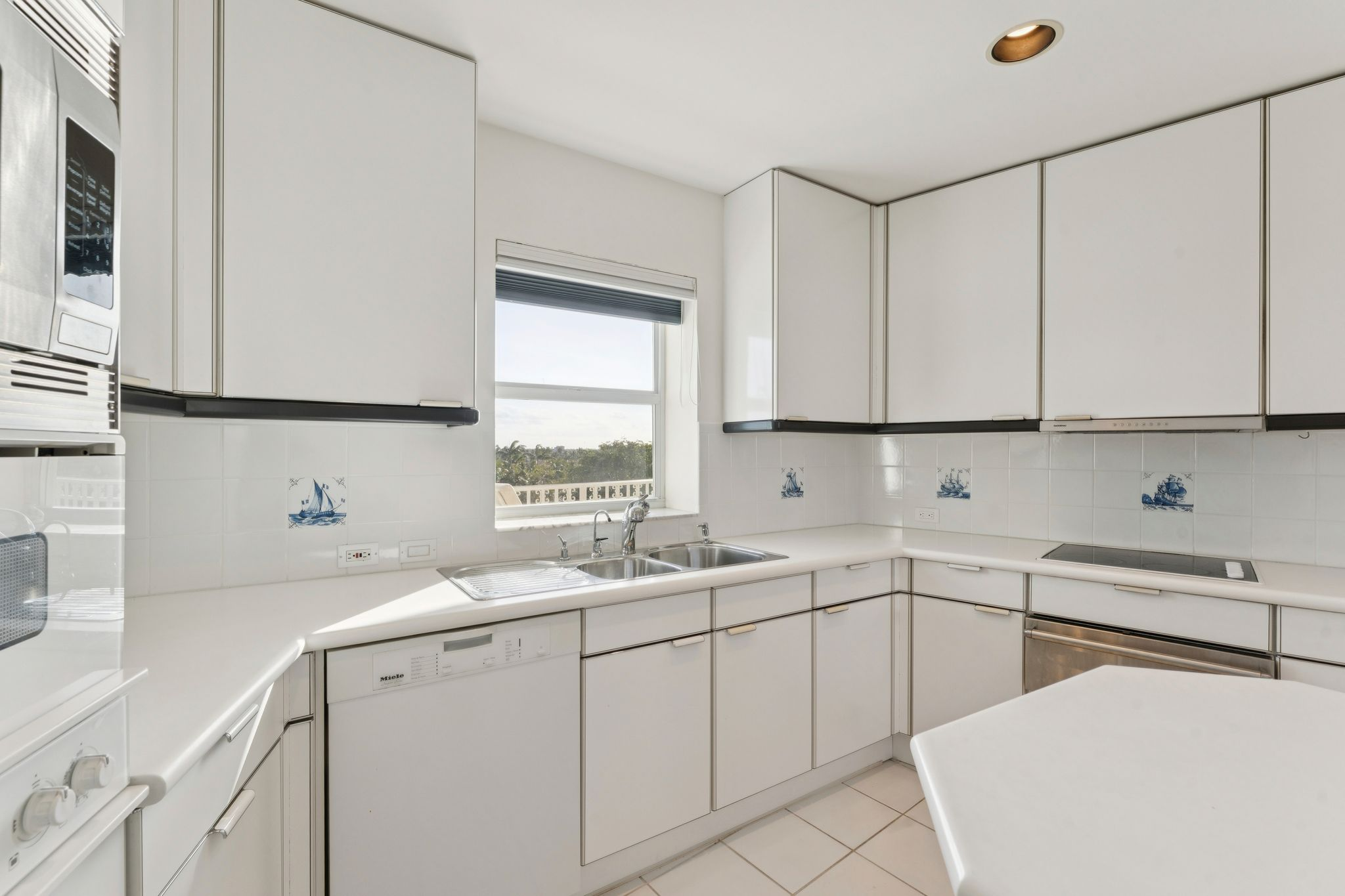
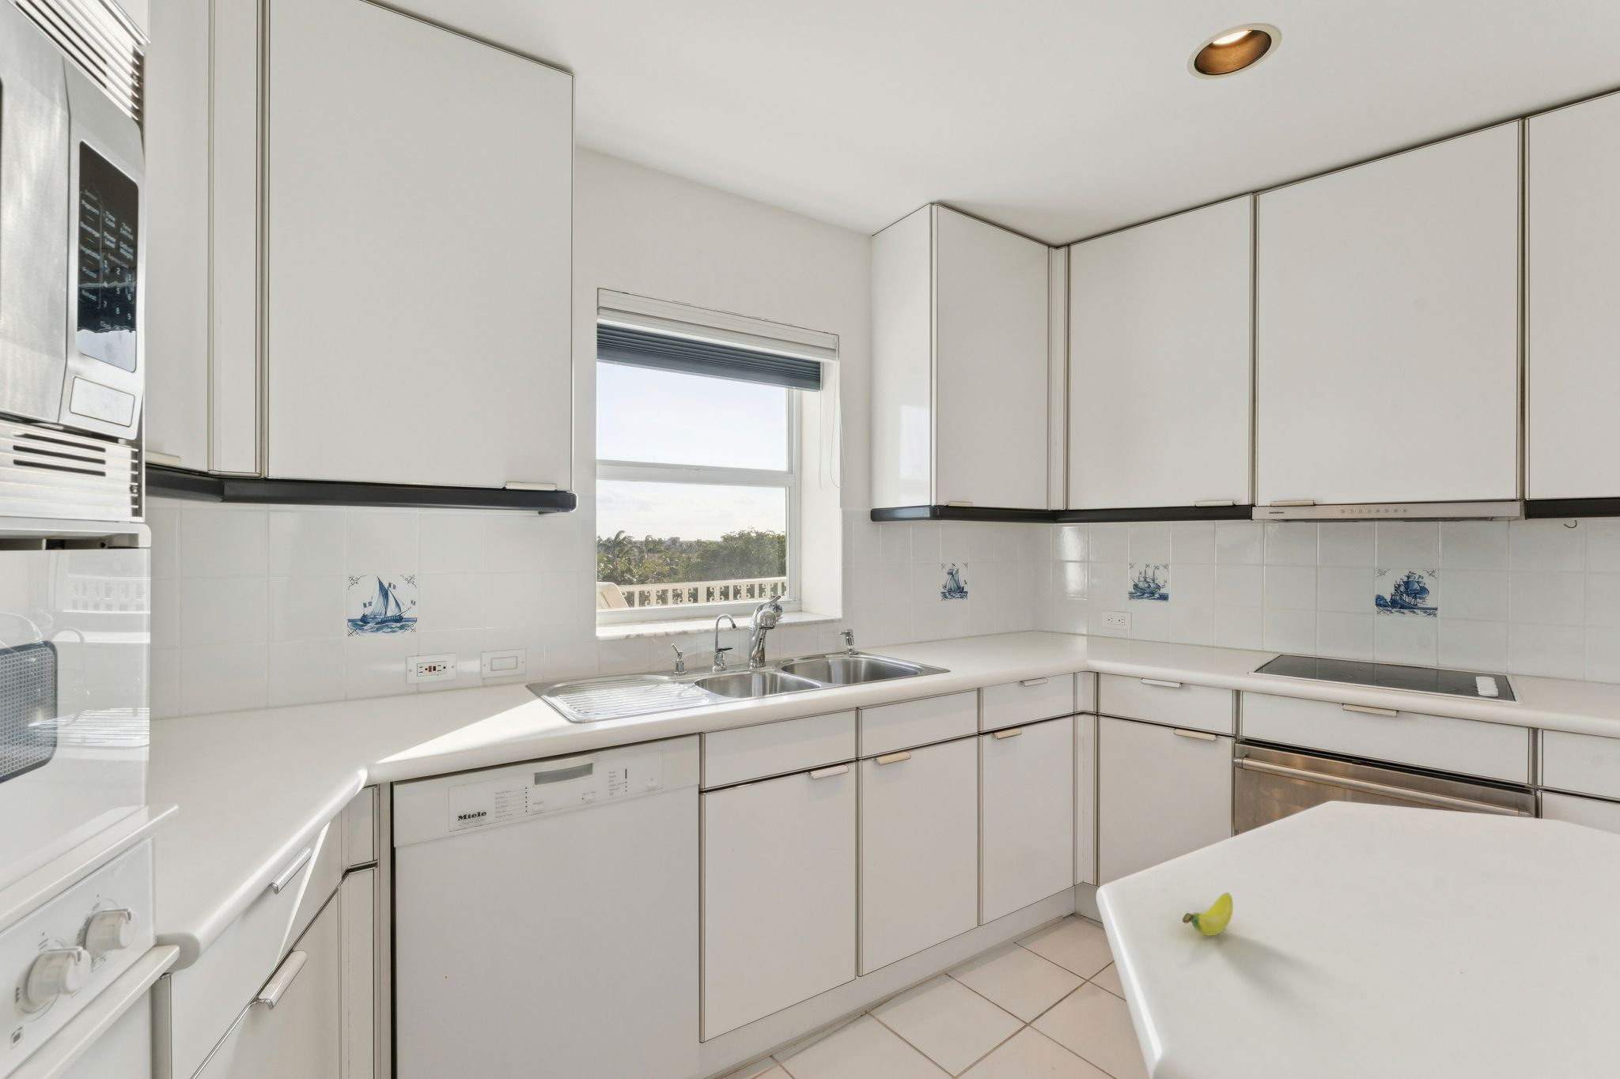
+ fruit (1208, 919)
